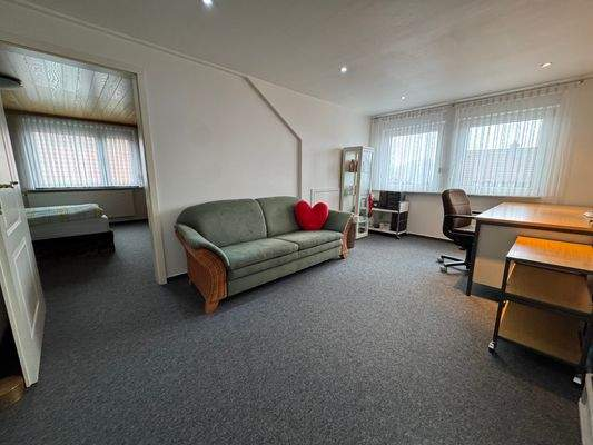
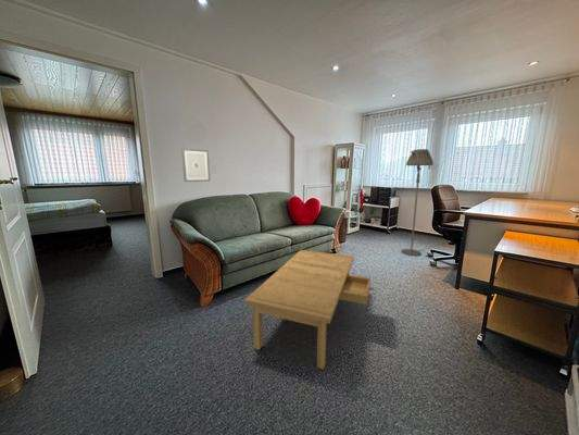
+ floor lamp (415, 202)
+ coffee table (310, 294)
+ wall art (196, 165)
